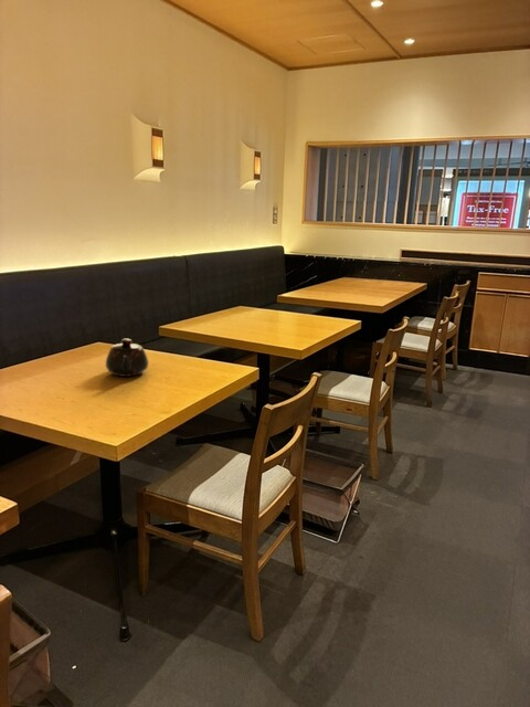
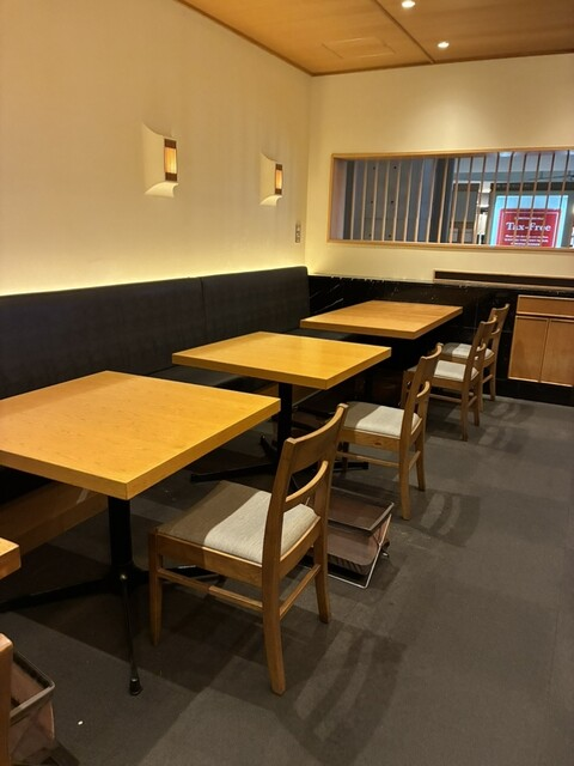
- teapot (126, 356)
